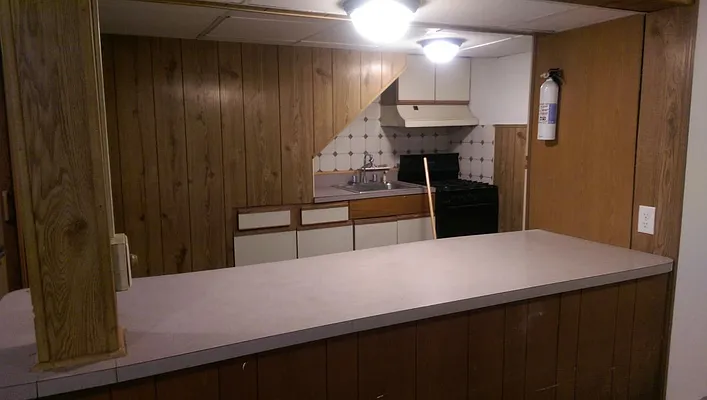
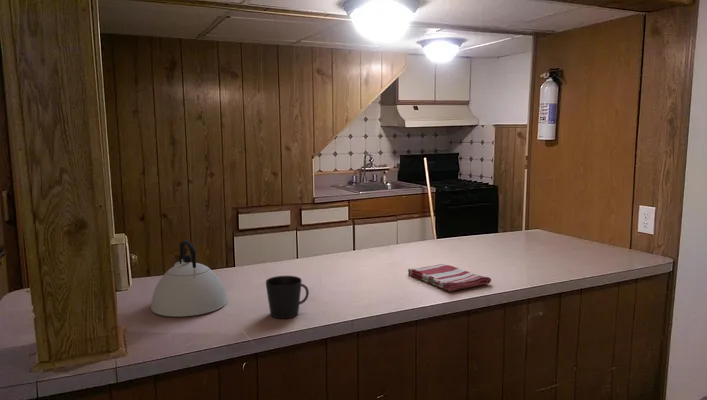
+ cup (288, 296)
+ kettle (188, 272)
+ dish towel (447, 275)
